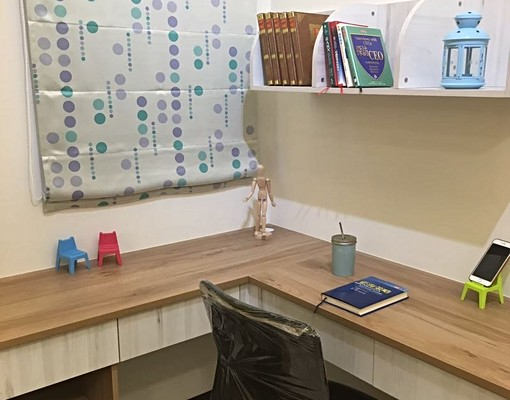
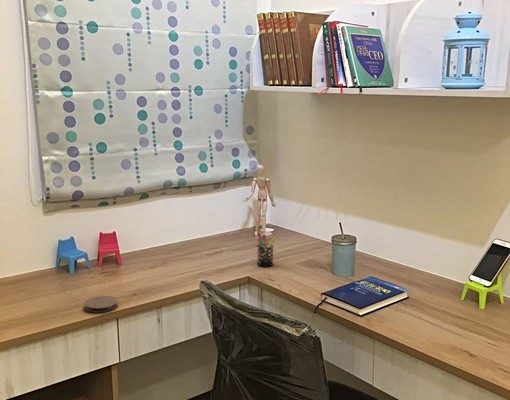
+ coaster (101, 303)
+ pen holder (263, 248)
